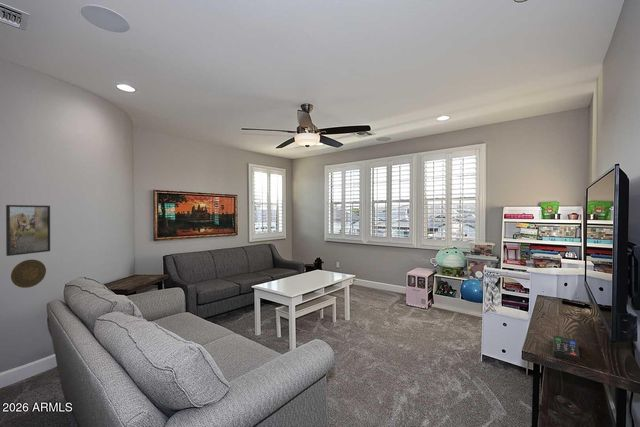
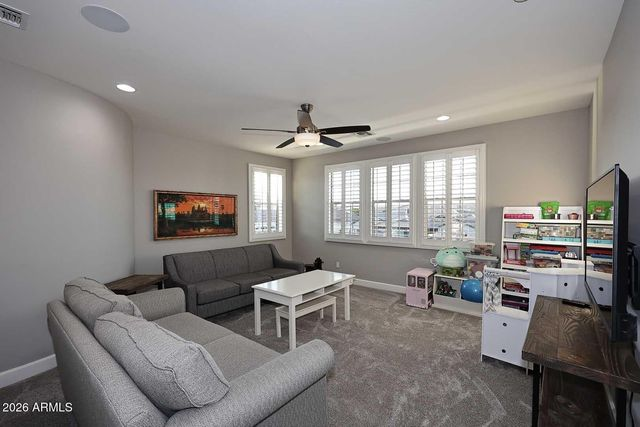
- remote control (565, 347)
- decorative plate (30, 273)
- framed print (29, 229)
